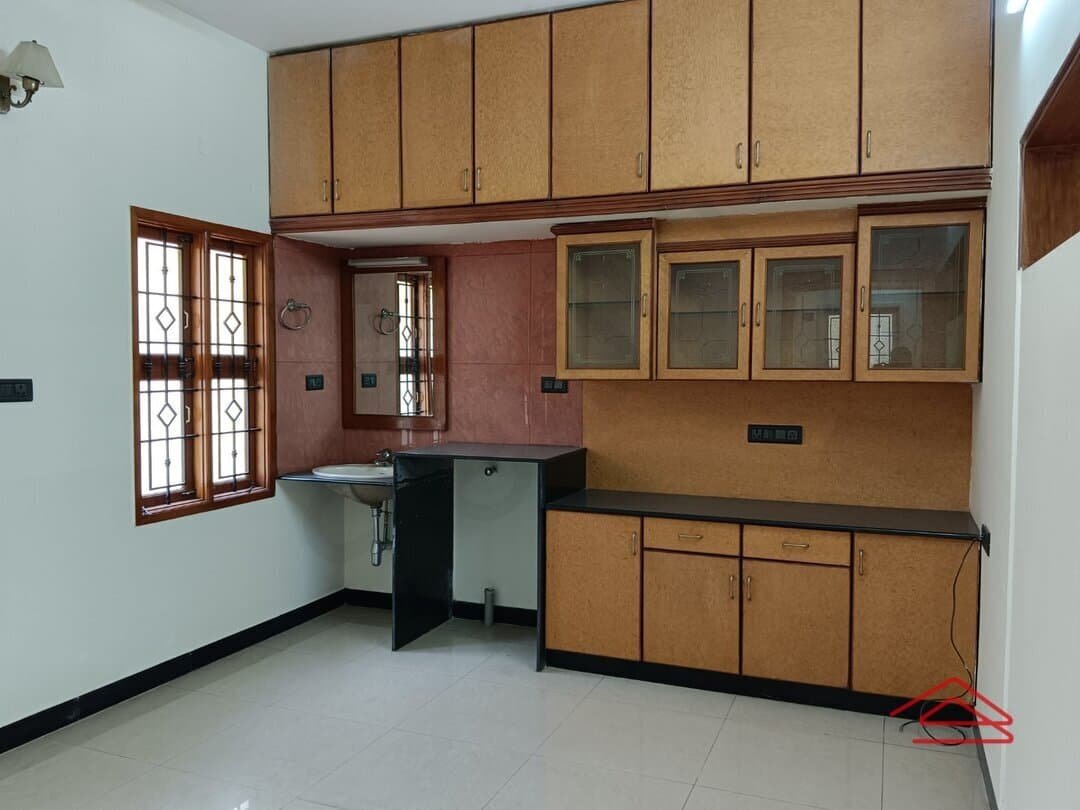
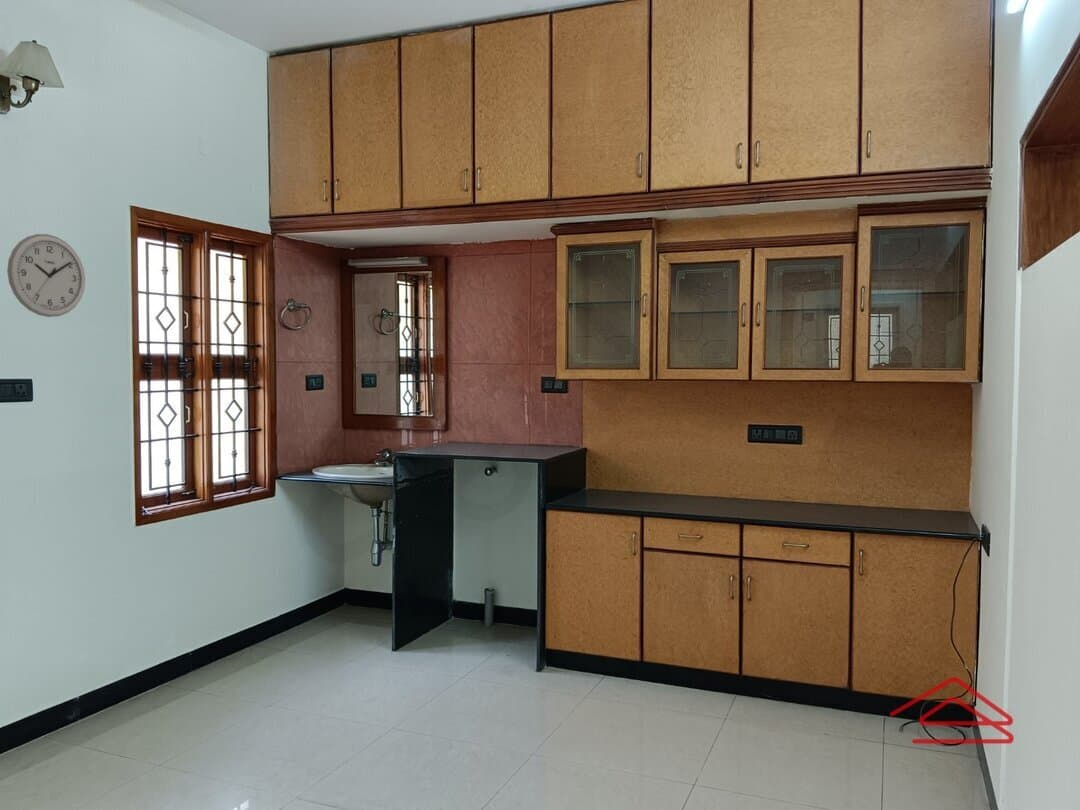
+ wall clock (49, 275)
